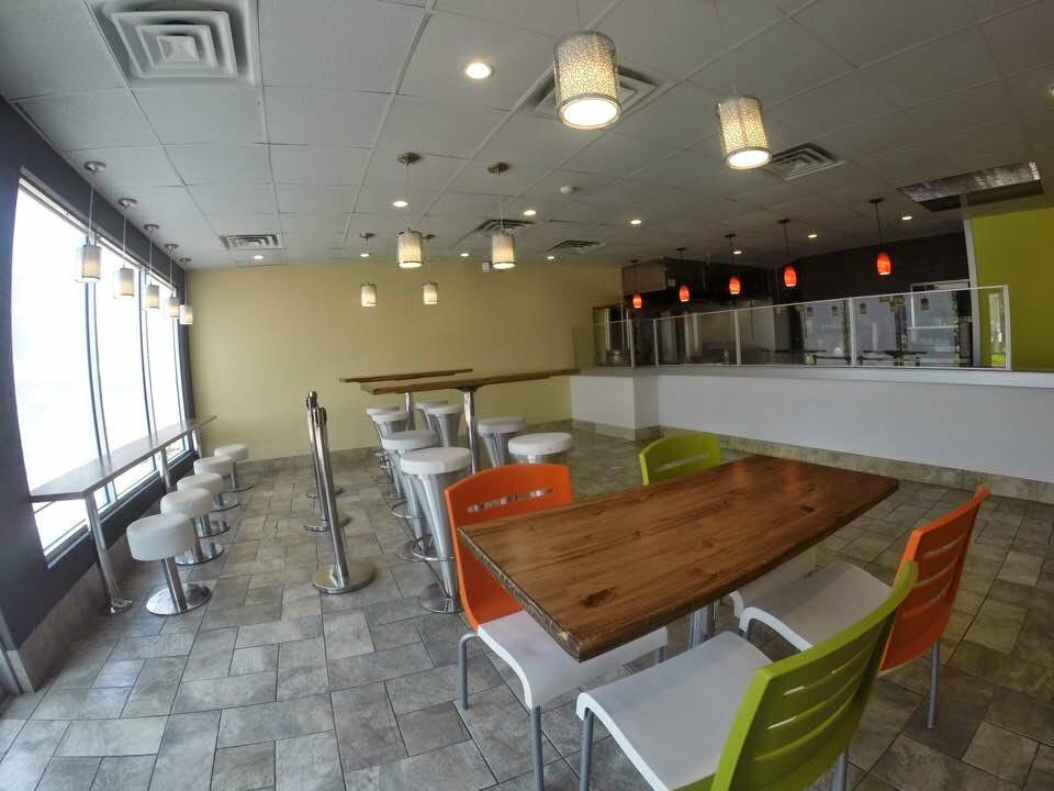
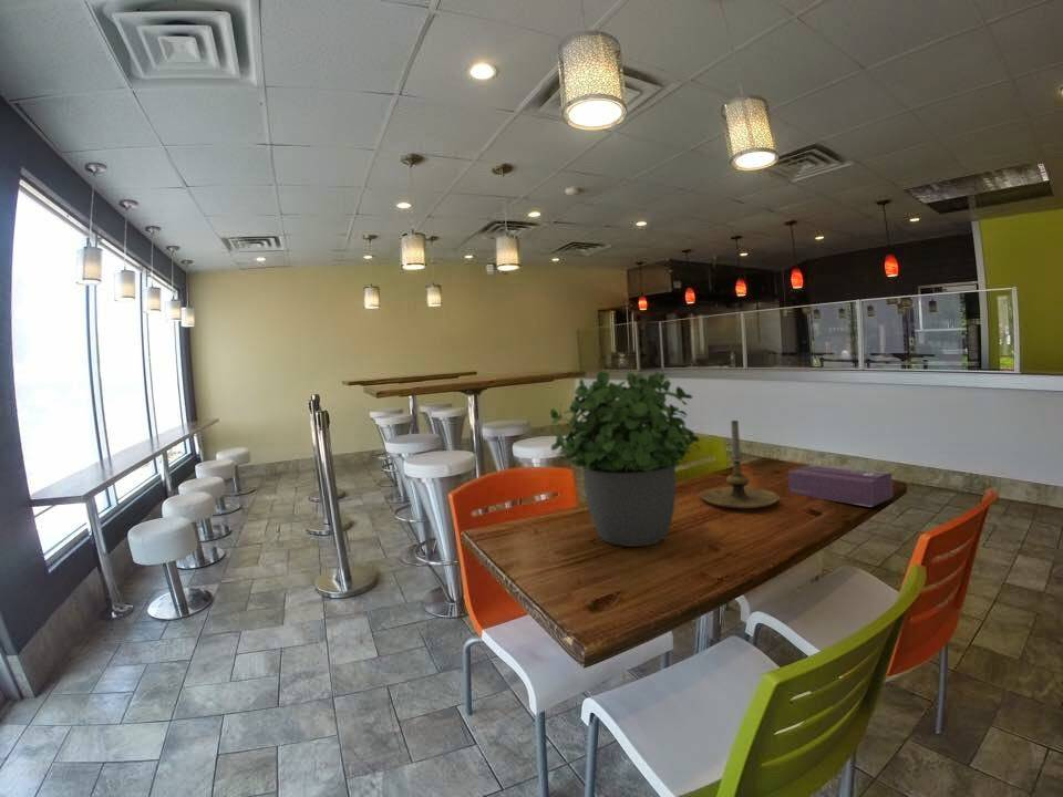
+ candle holder (736, 459)
+ potted plant (625, 451)
+ tissue box (838, 483)
